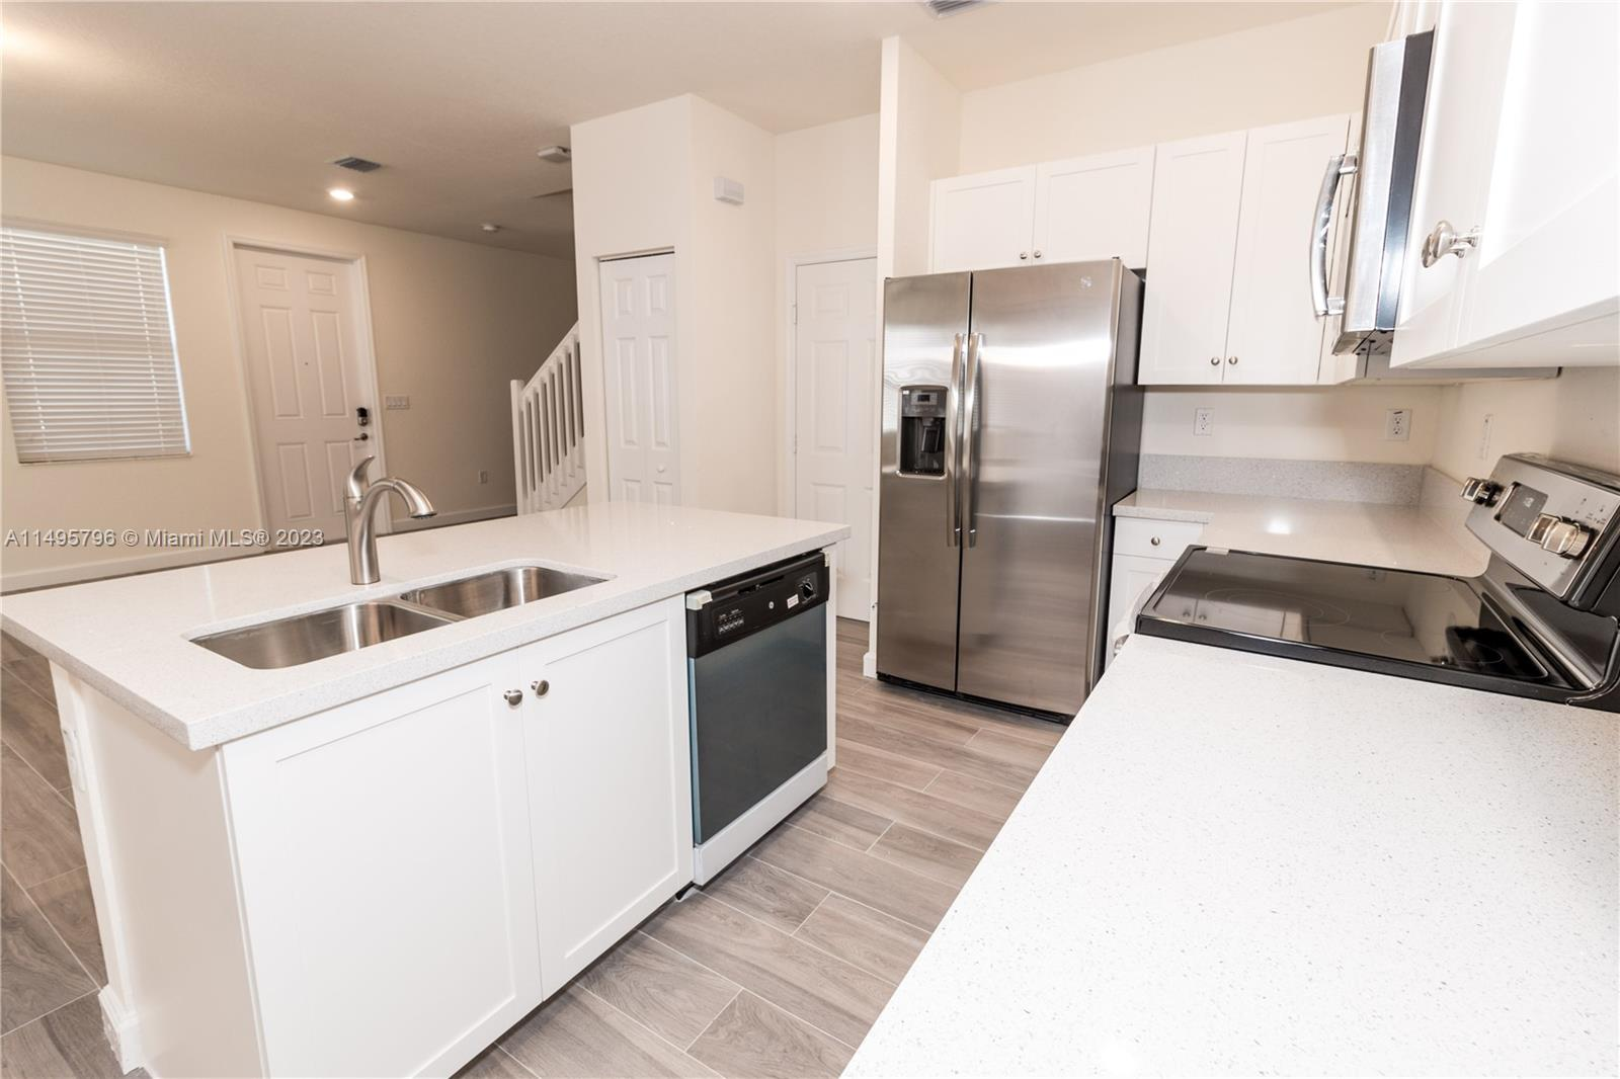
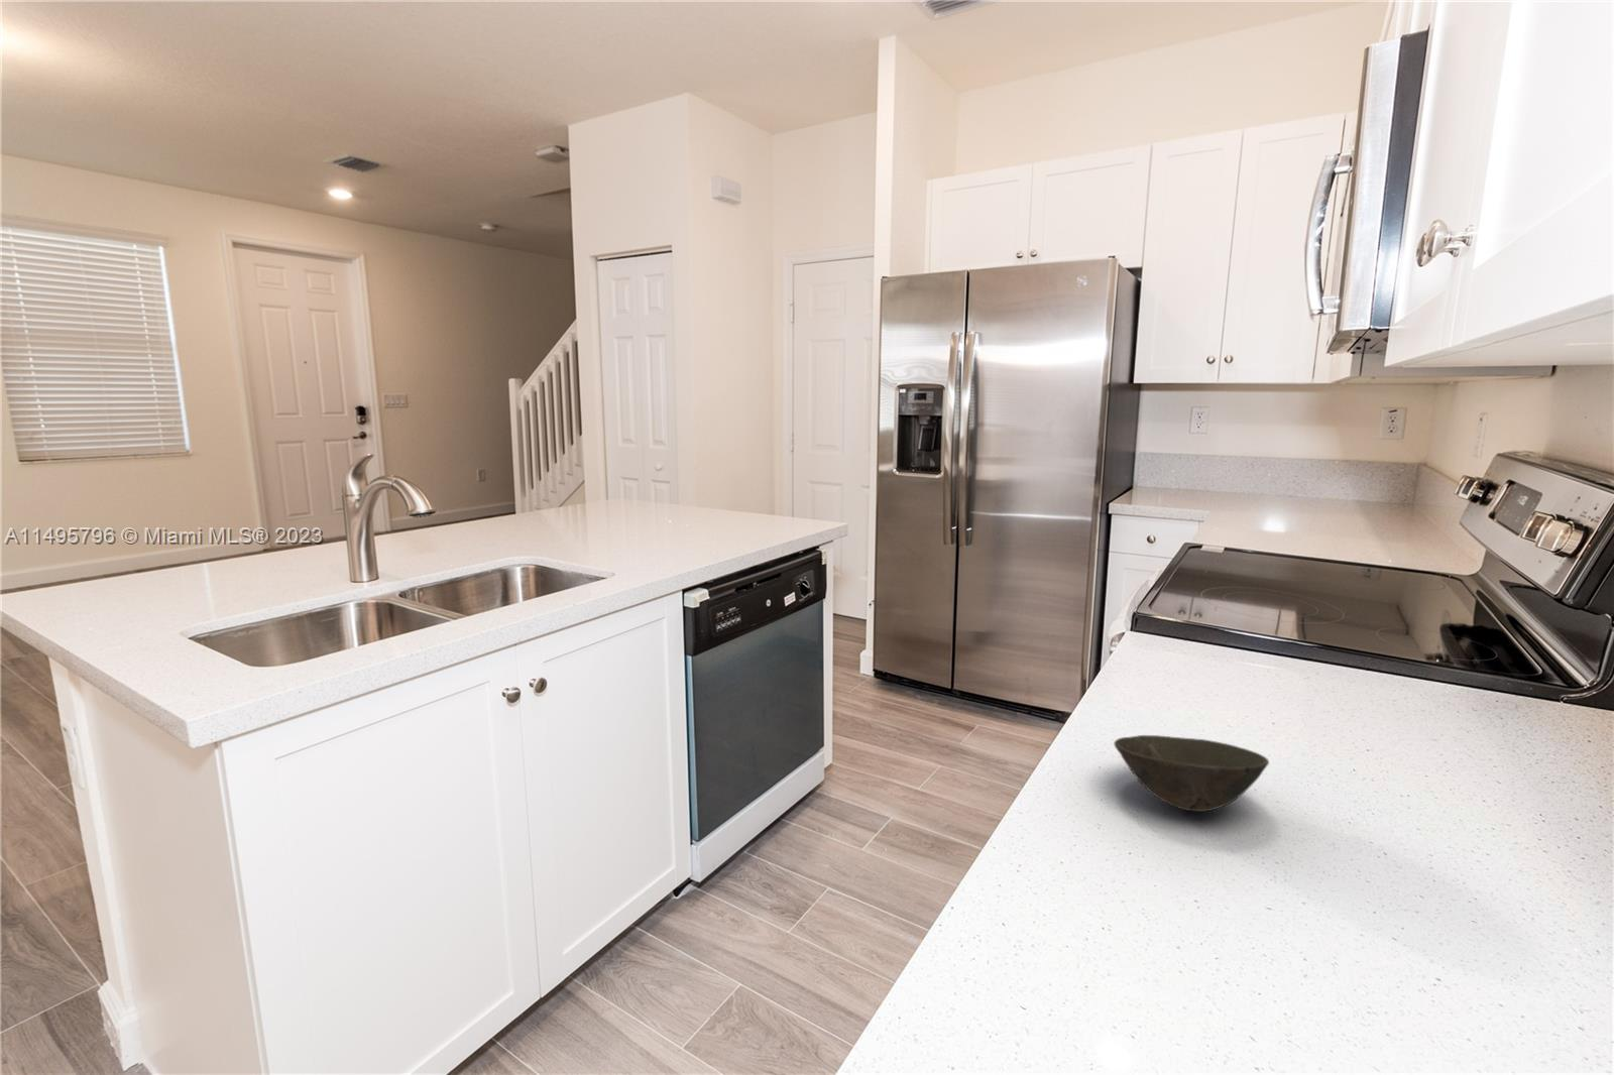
+ bowl (1192, 747)
